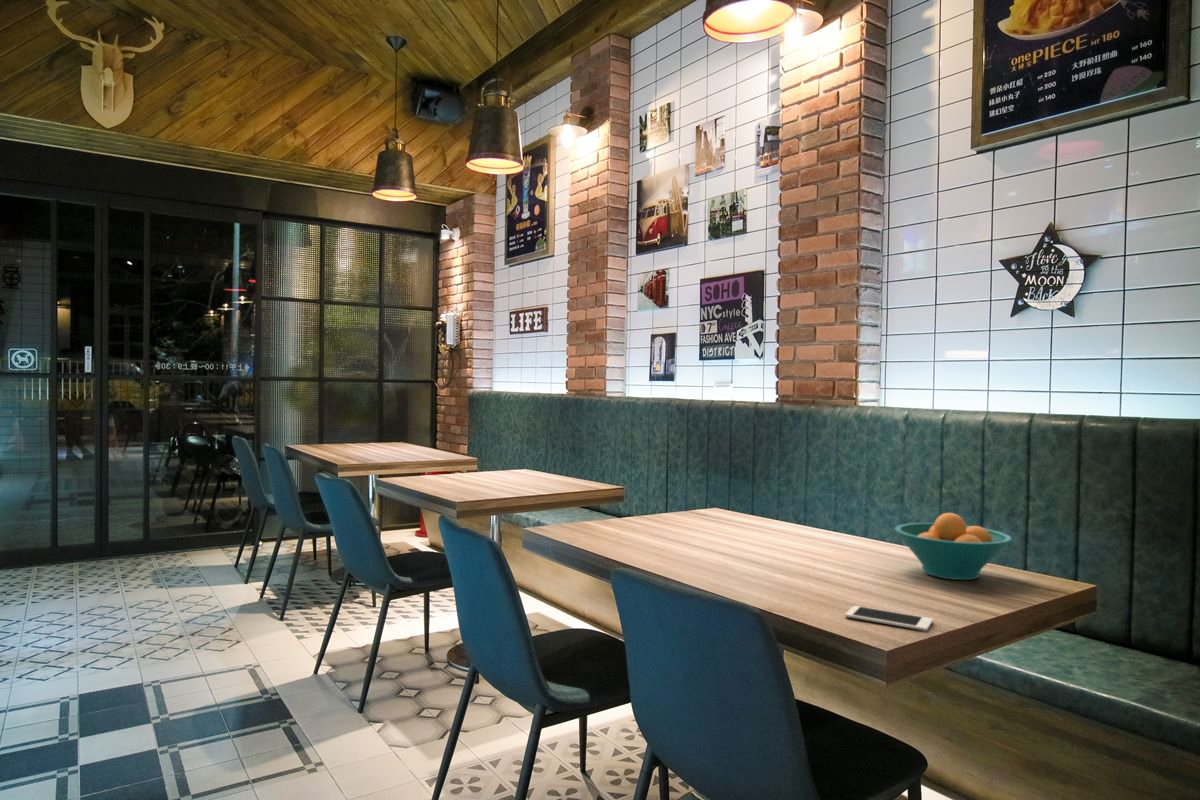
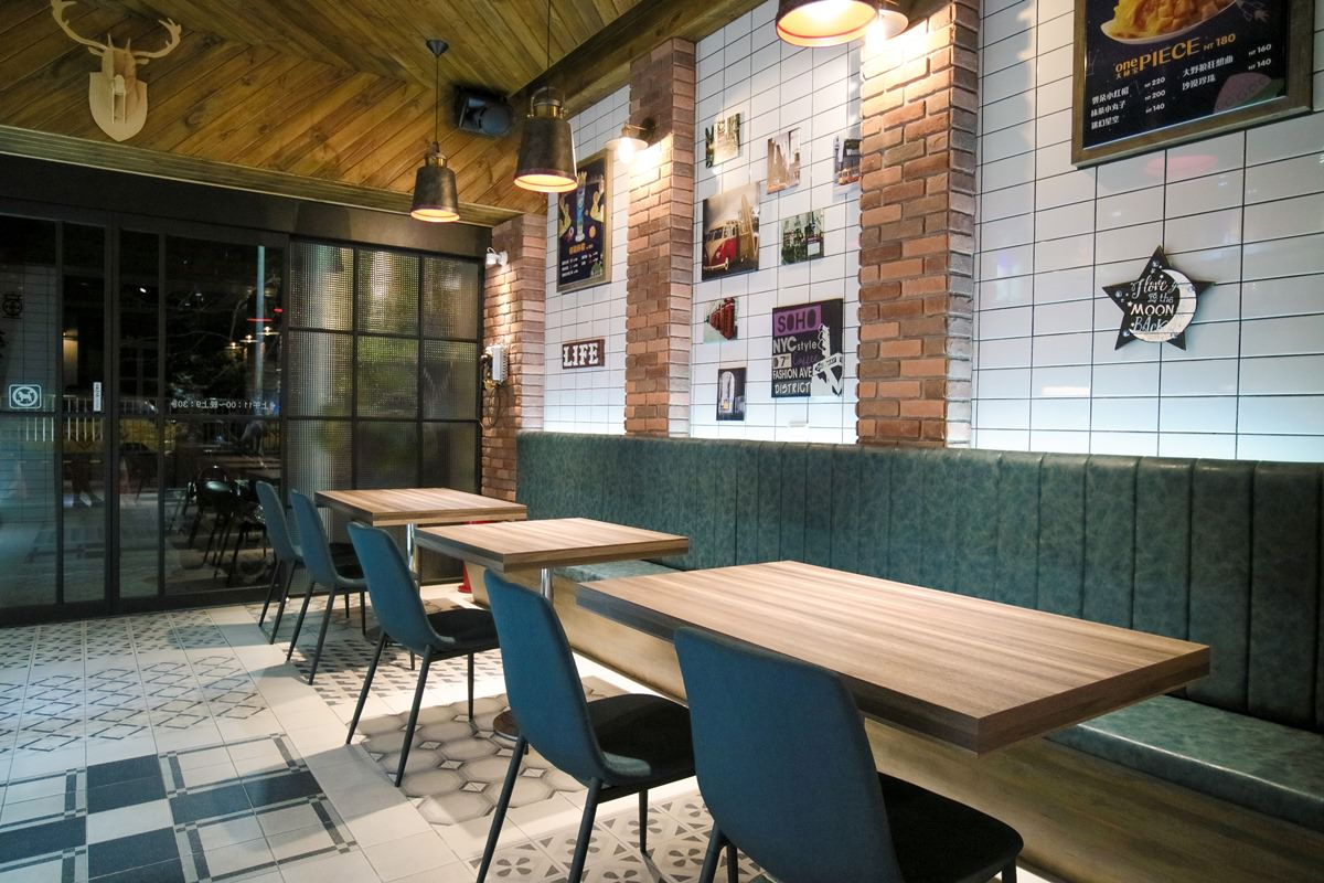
- cell phone (888, 617)
- fruit bowl (951, 543)
